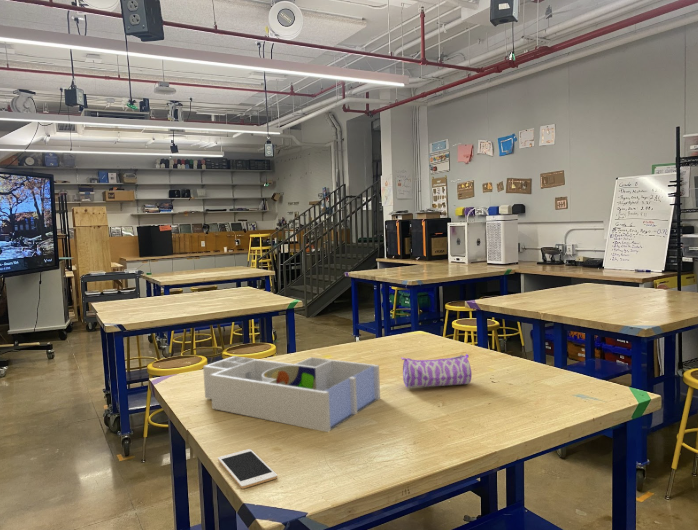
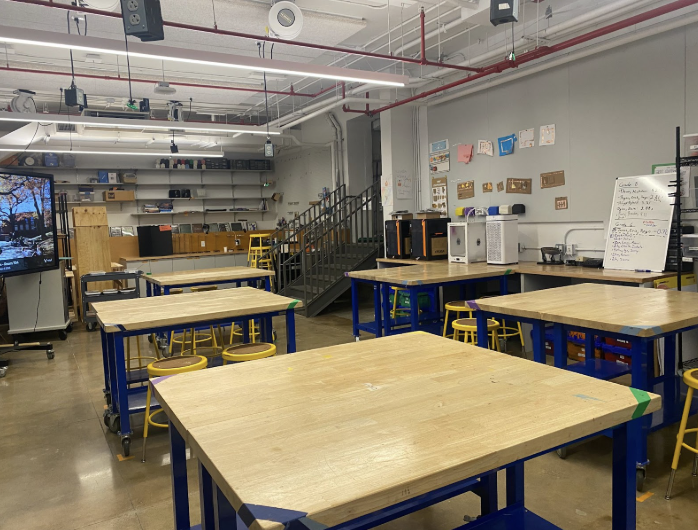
- pencil case (437, 370)
- cell phone (246, 467)
- desk organizer (283, 384)
